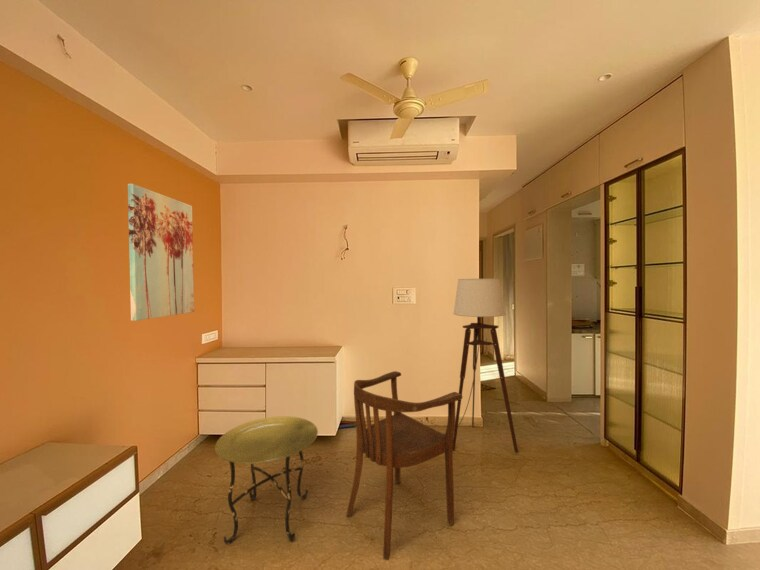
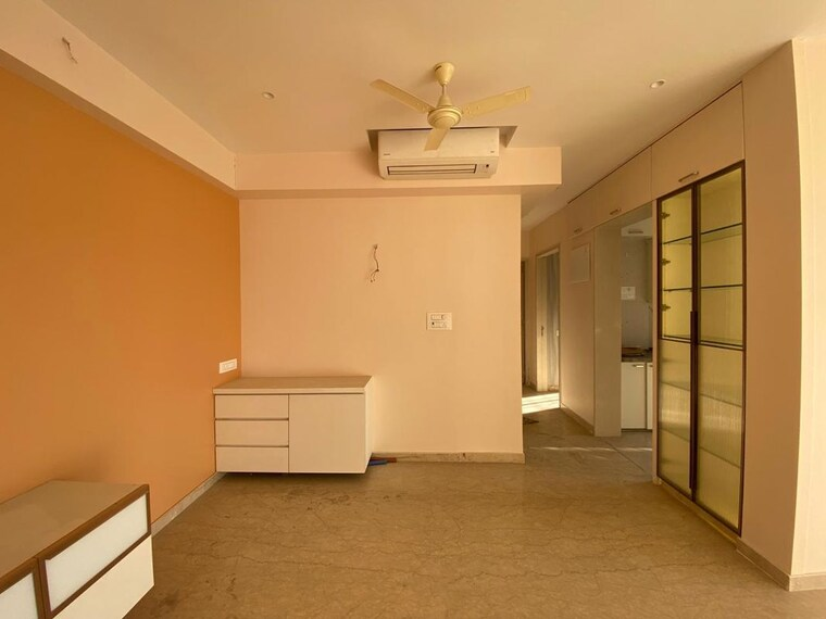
- armchair (396, 448)
- side table (269, 476)
- floor lamp (466, 359)
- wall art (165, 256)
